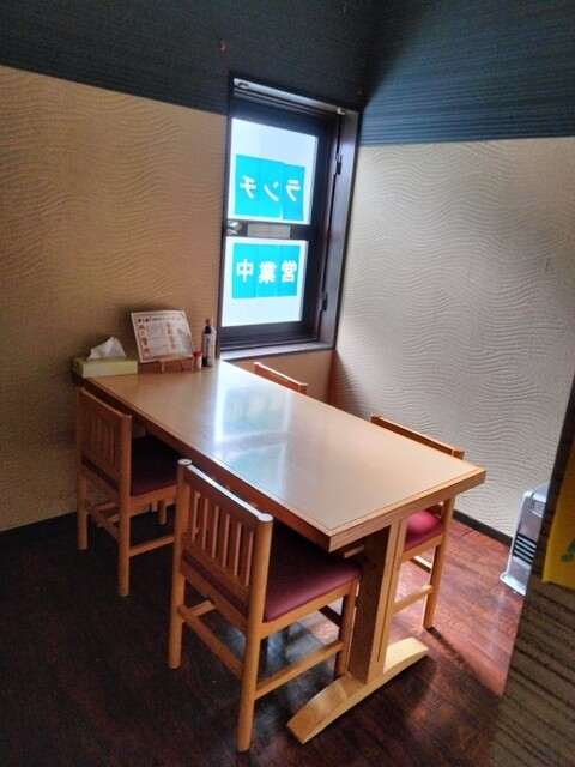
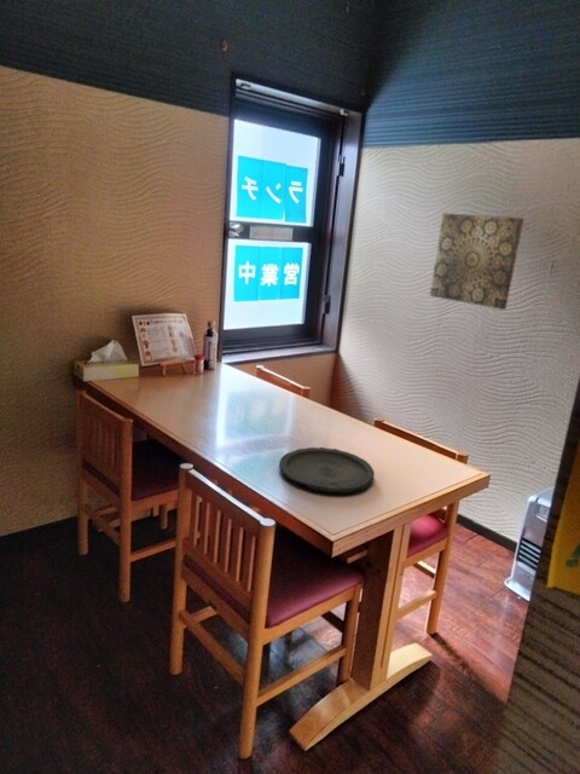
+ plate (326, 469)
+ wall art (472, 259)
